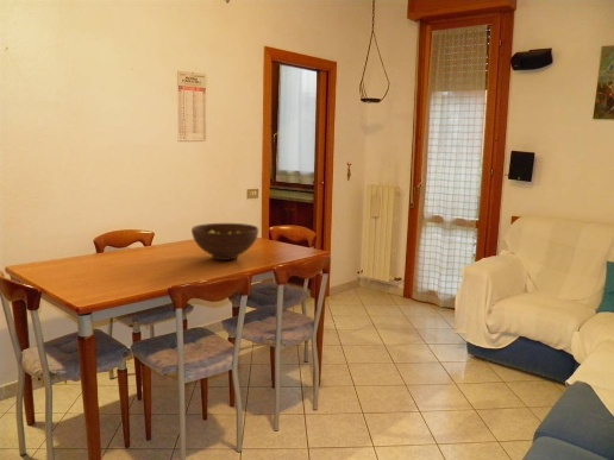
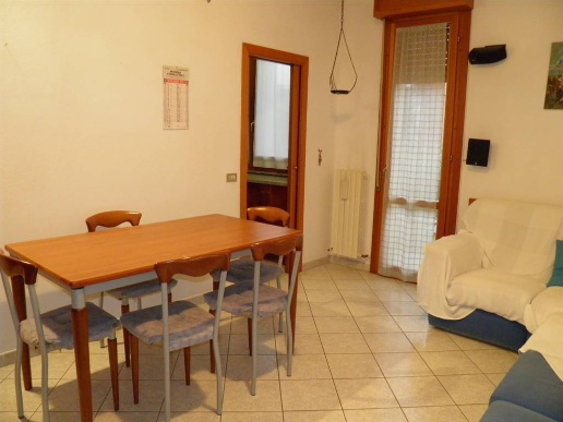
- fruit bowl (225, 242)
